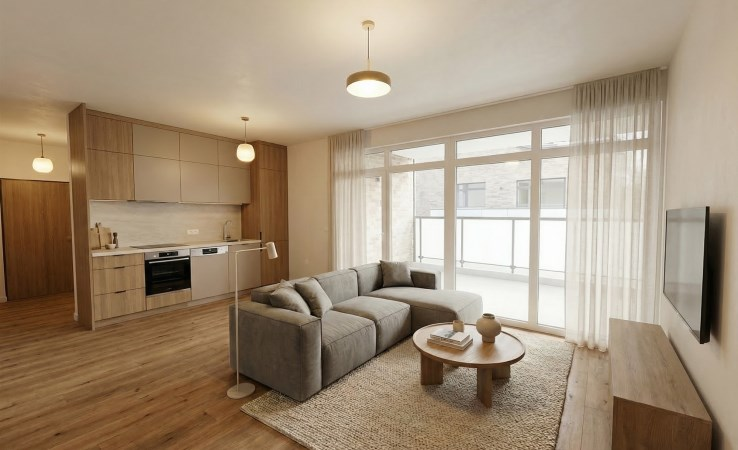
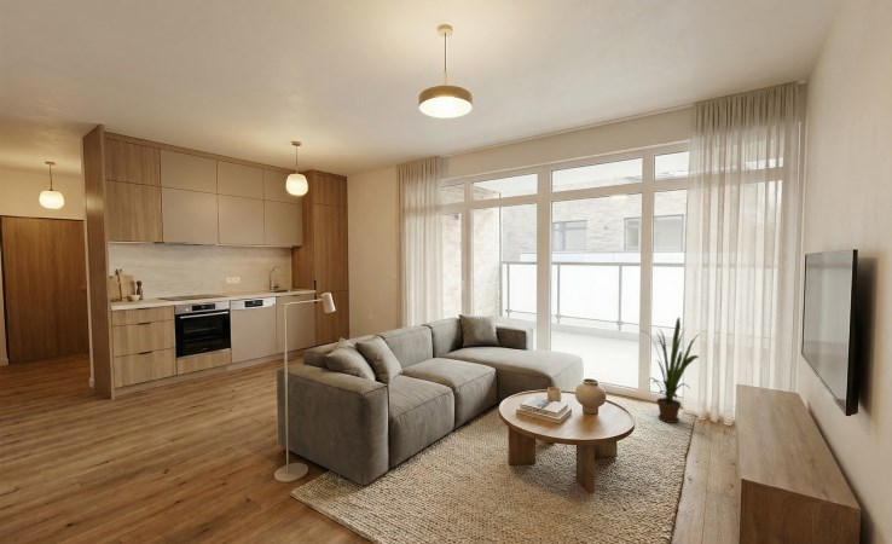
+ house plant (667, 369)
